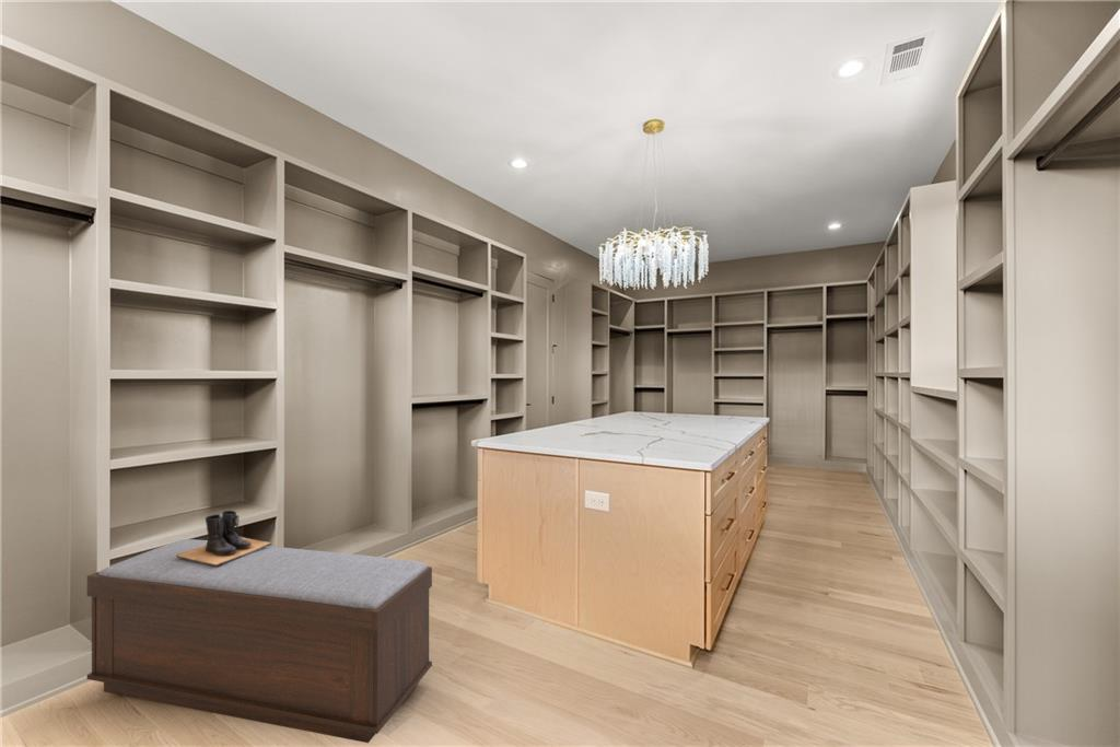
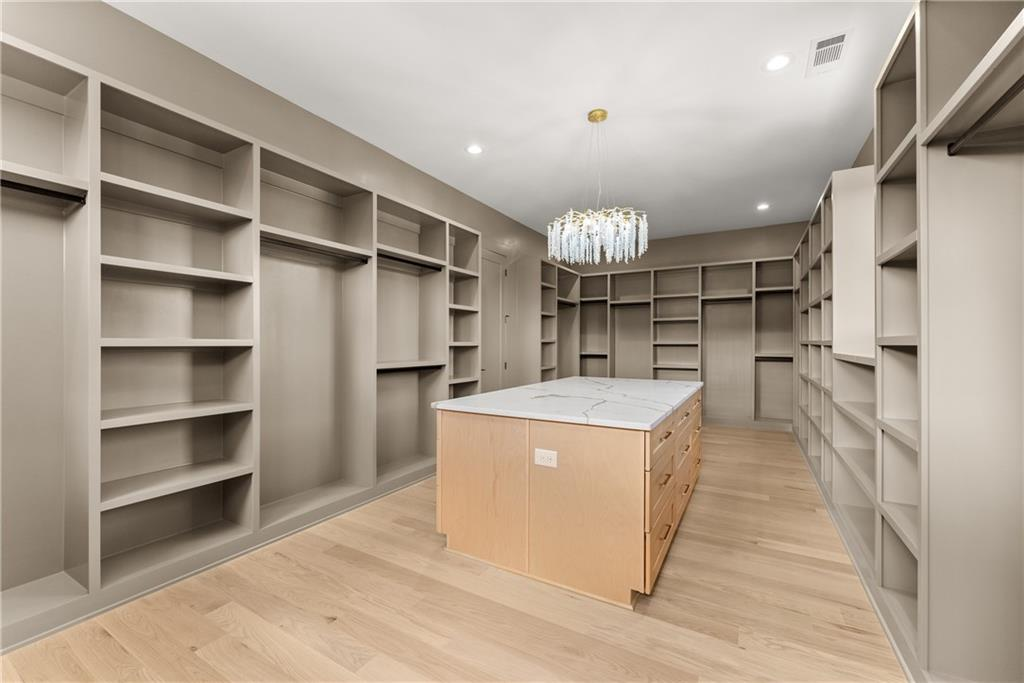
- boots (225, 533)
- bench (265, 622)
